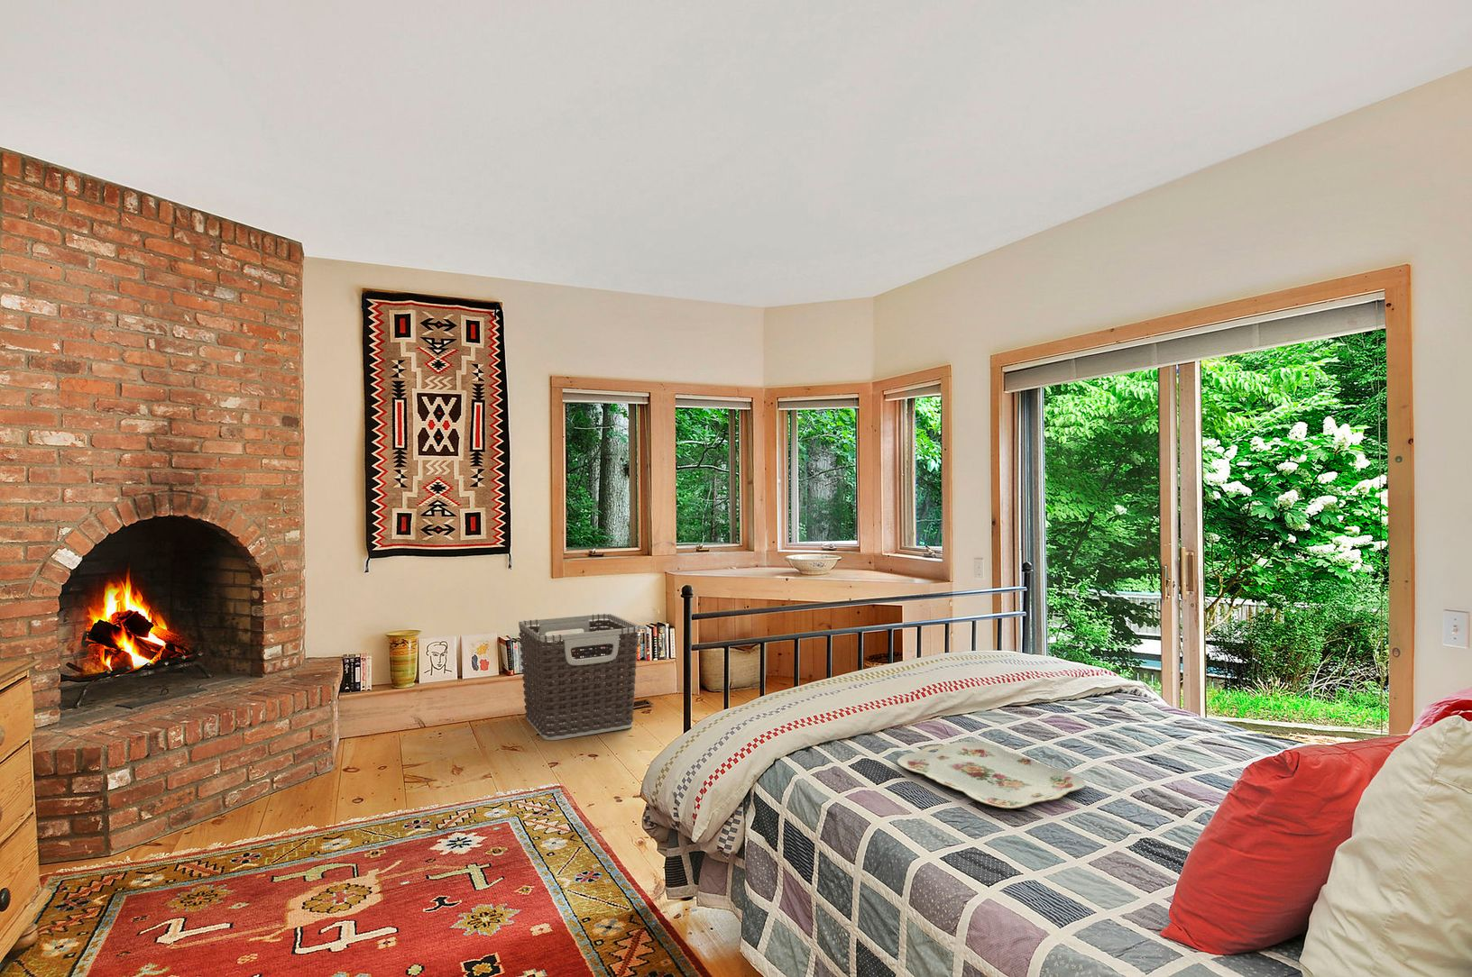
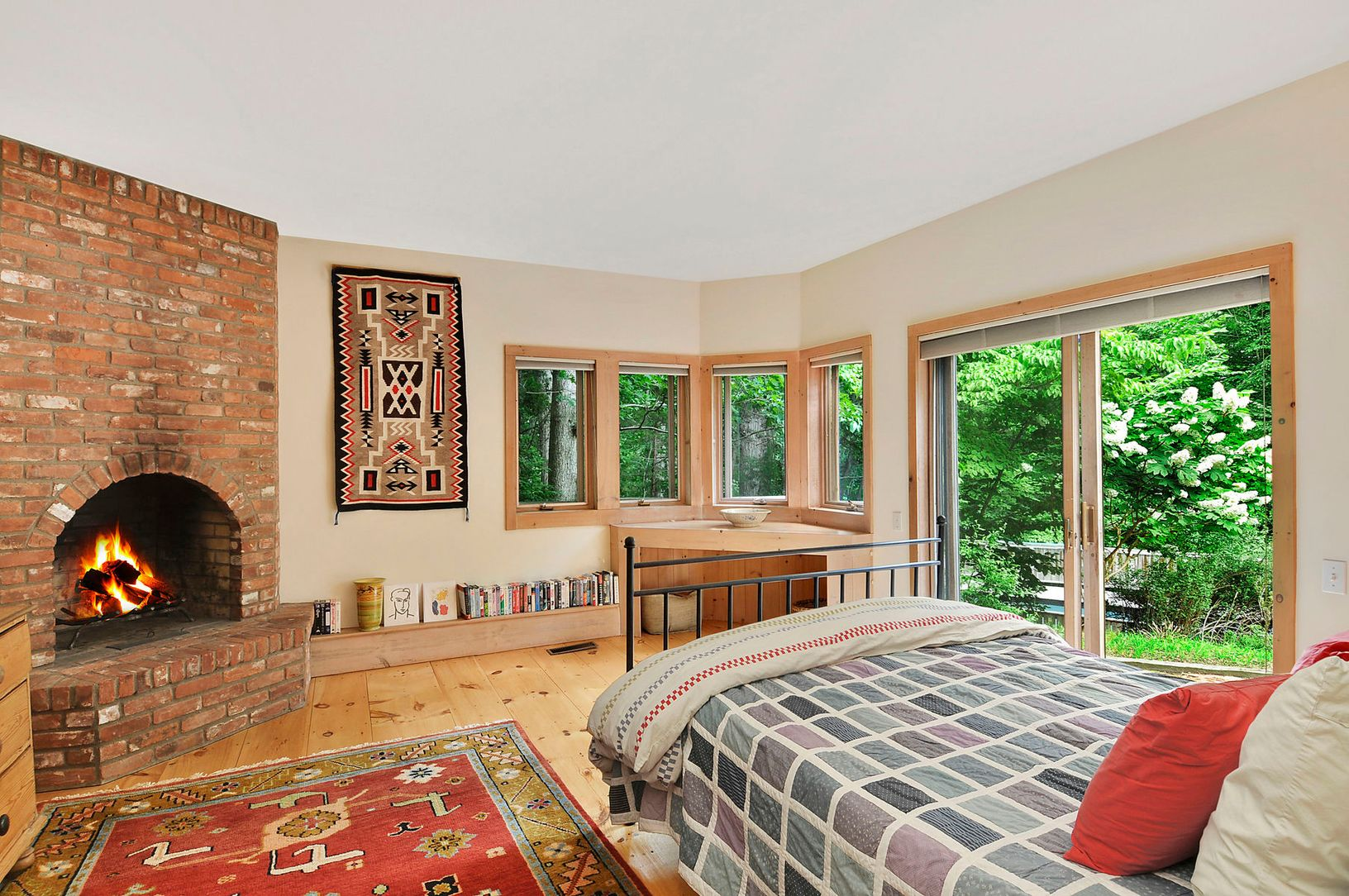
- serving tray (986, 772)
- clothes hamper (577, 673)
